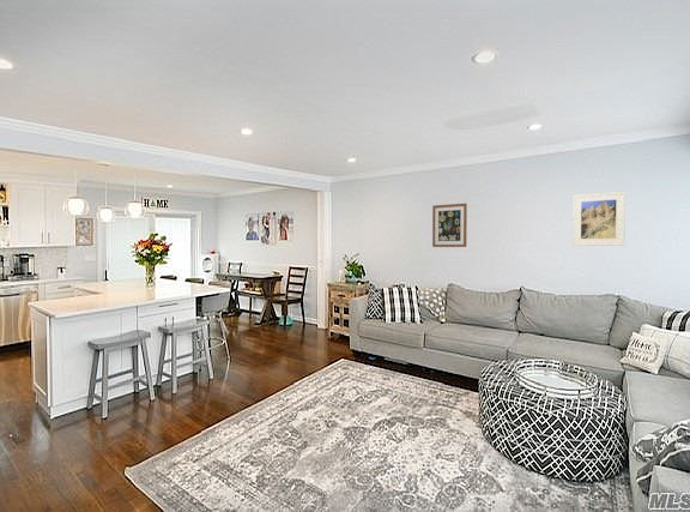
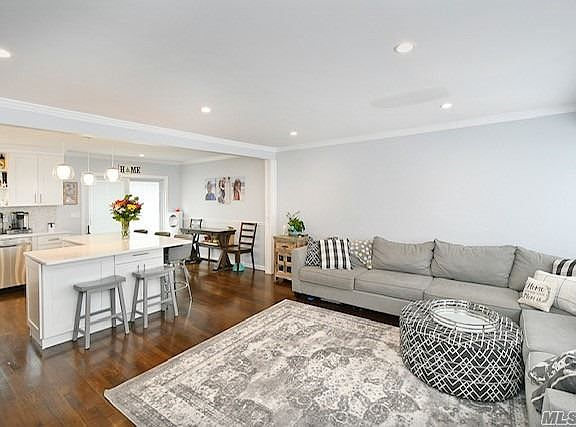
- wall art (448, 225)
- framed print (598, 219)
